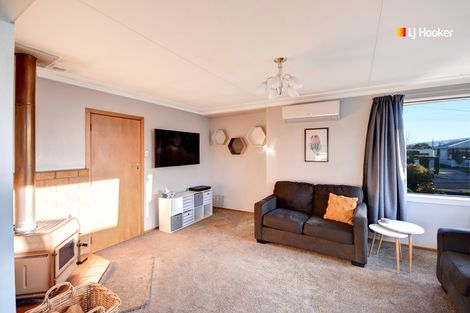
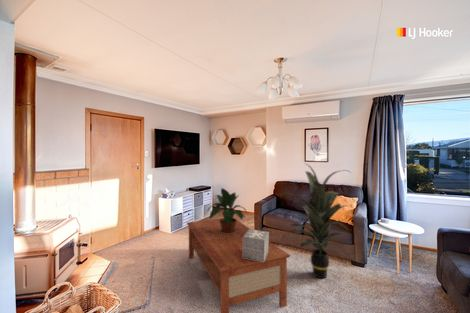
+ potted plant (227, 208)
+ decorative box (255, 244)
+ indoor plant (316, 218)
+ coffee table (228, 256)
